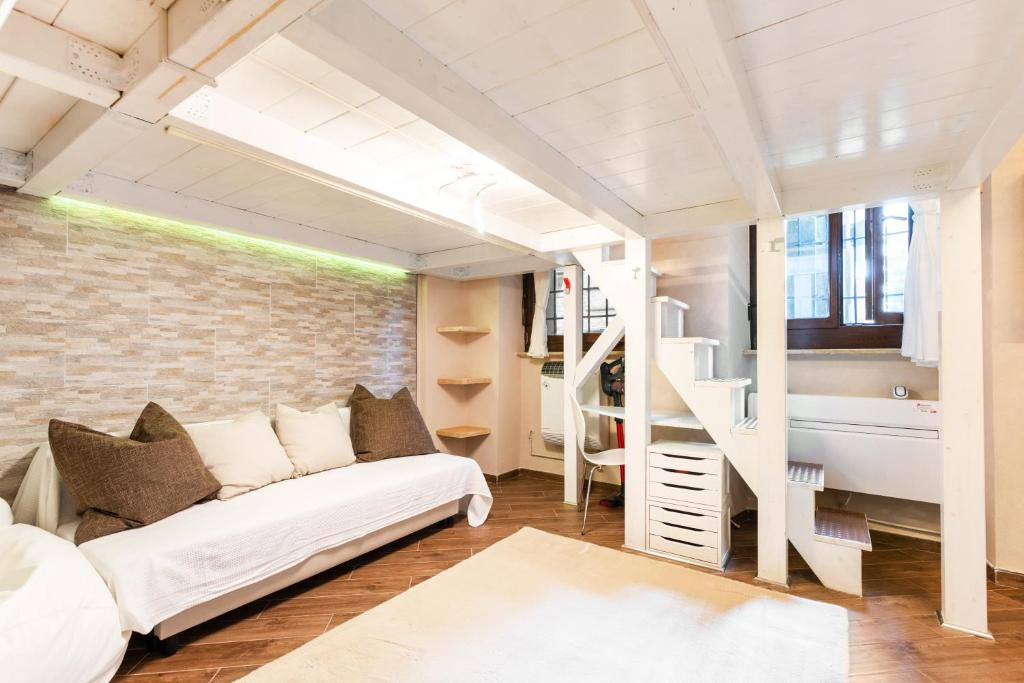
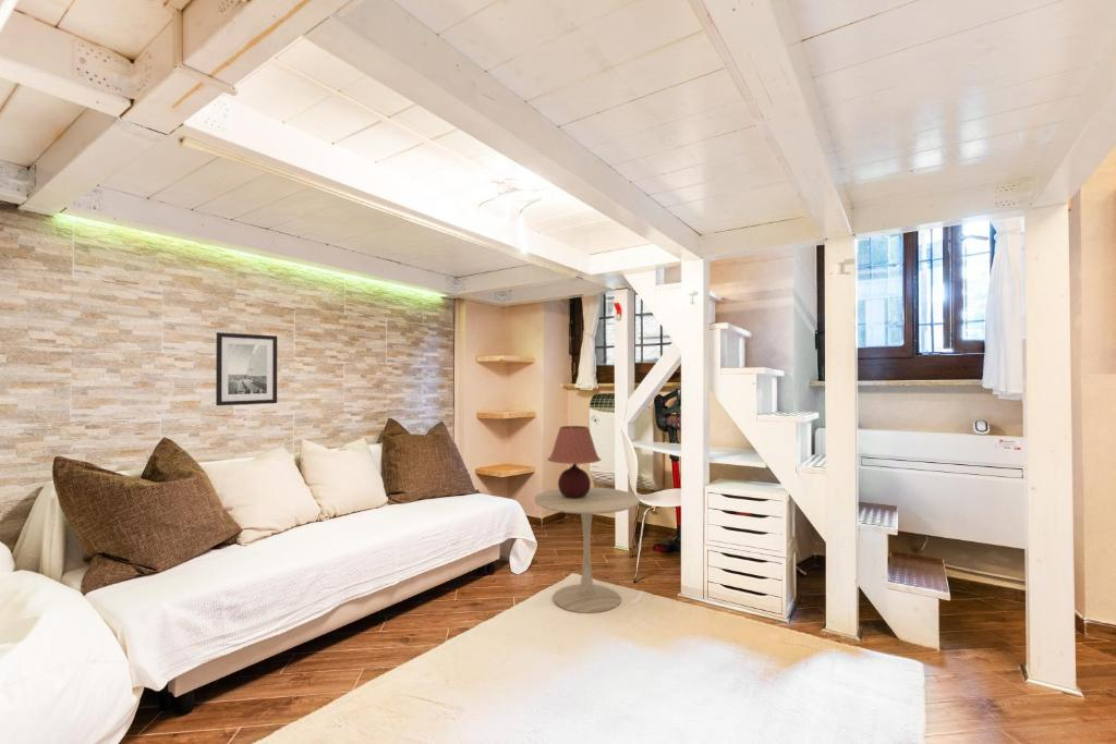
+ side table (586, 548)
+ wall art (247, 369)
+ table lamp (573, 461)
